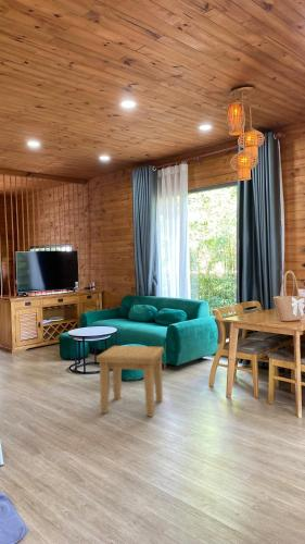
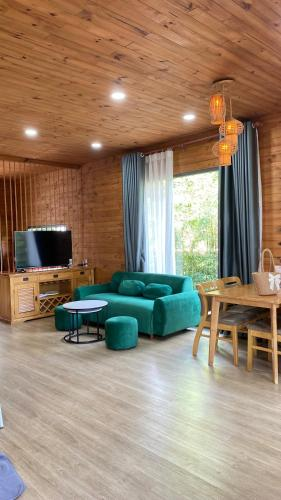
- side table (135, 369)
